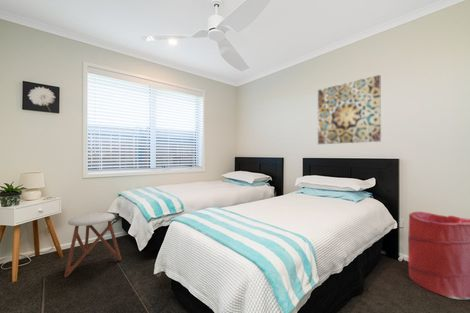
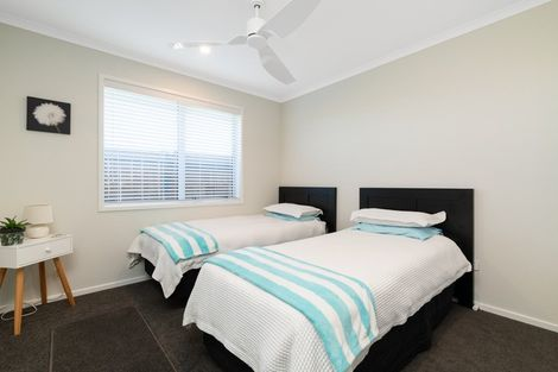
- stool (87, 241)
- laundry hamper (440, 249)
- wall art (346, 113)
